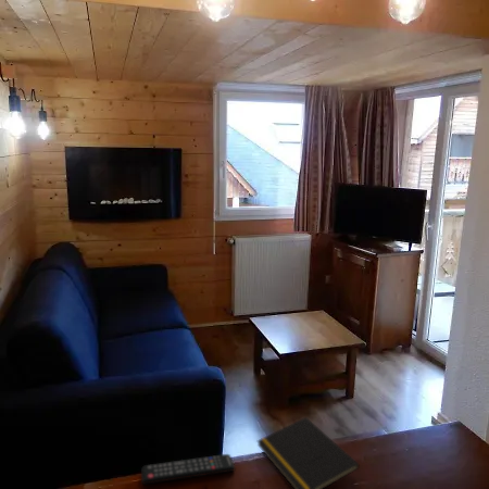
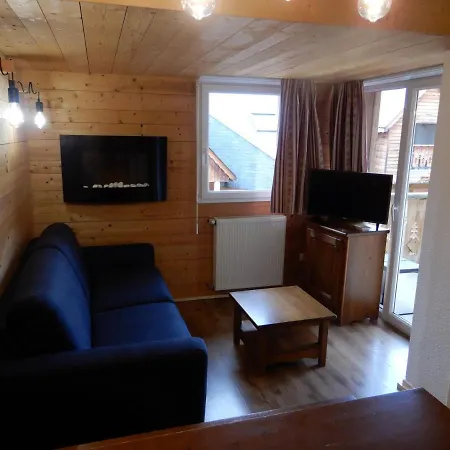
- notepad (304, 453)
- remote control (188, 469)
